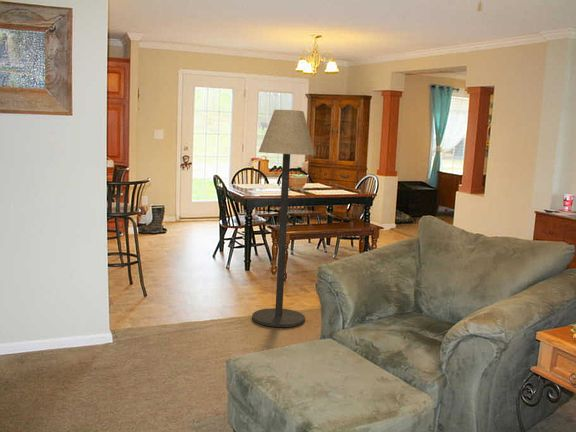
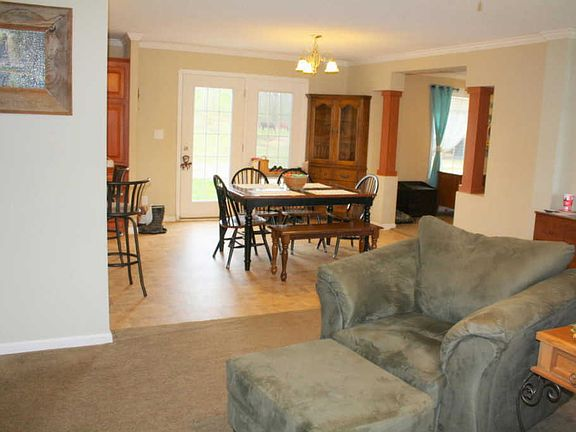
- floor lamp (283, 217)
